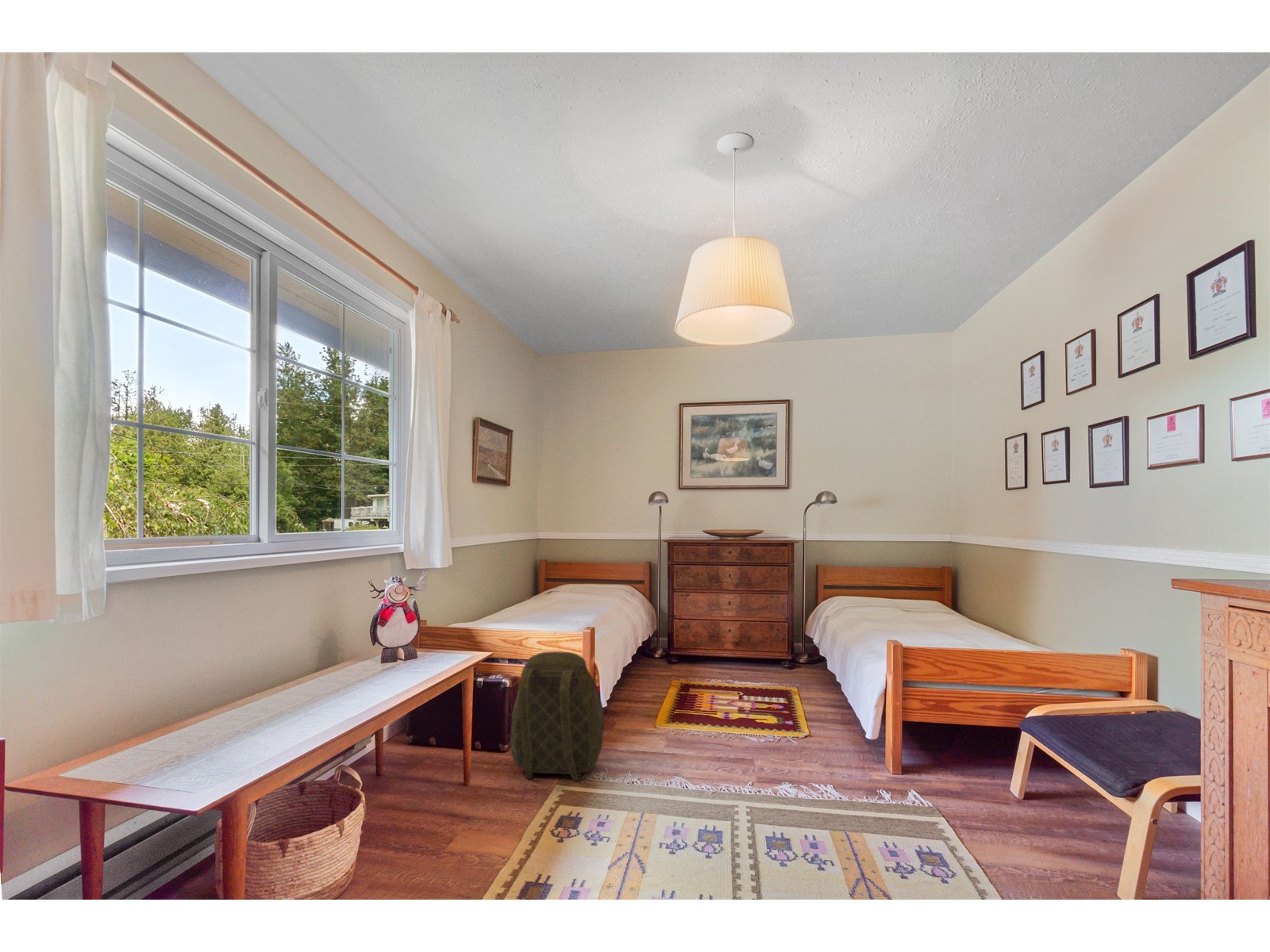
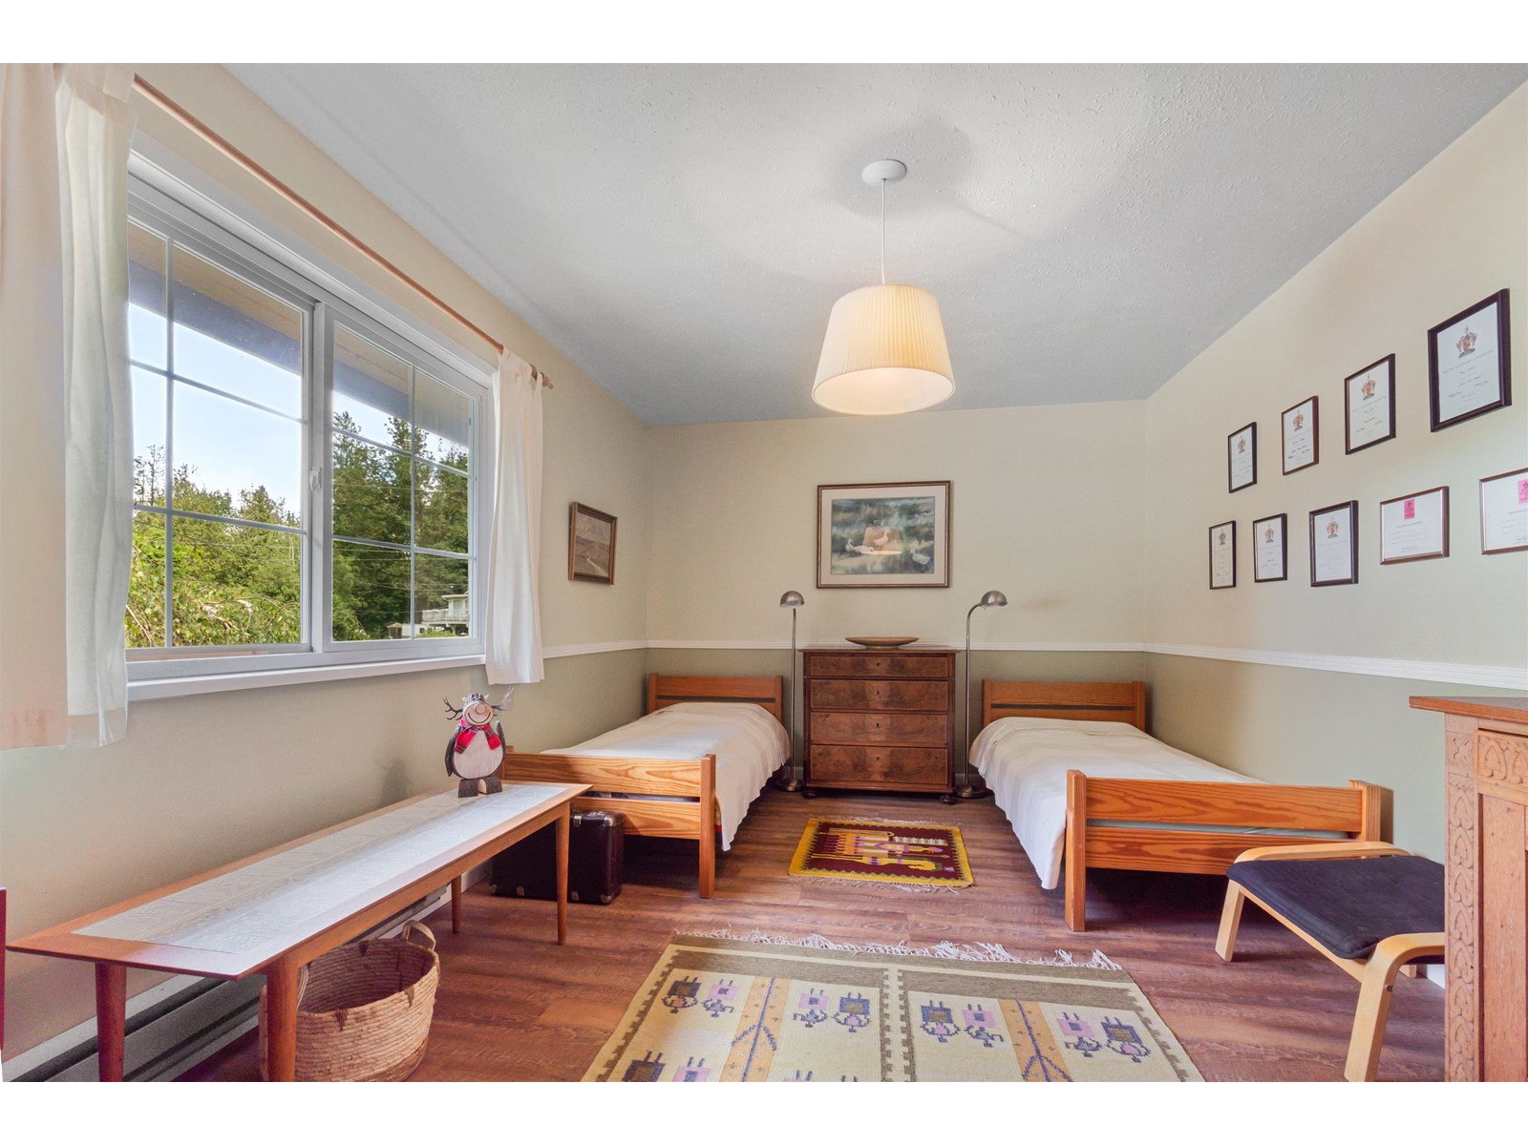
- backpack (555, 713)
